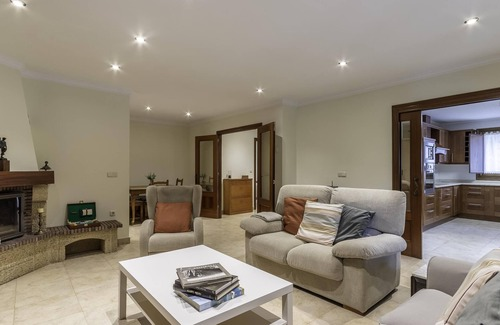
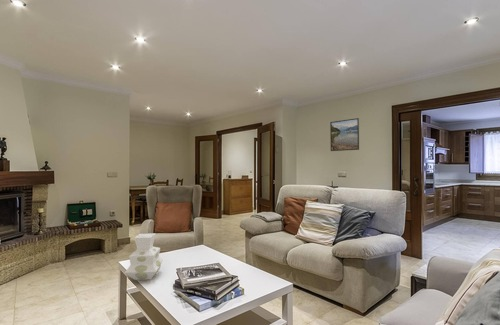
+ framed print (344, 135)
+ vase (145, 255)
